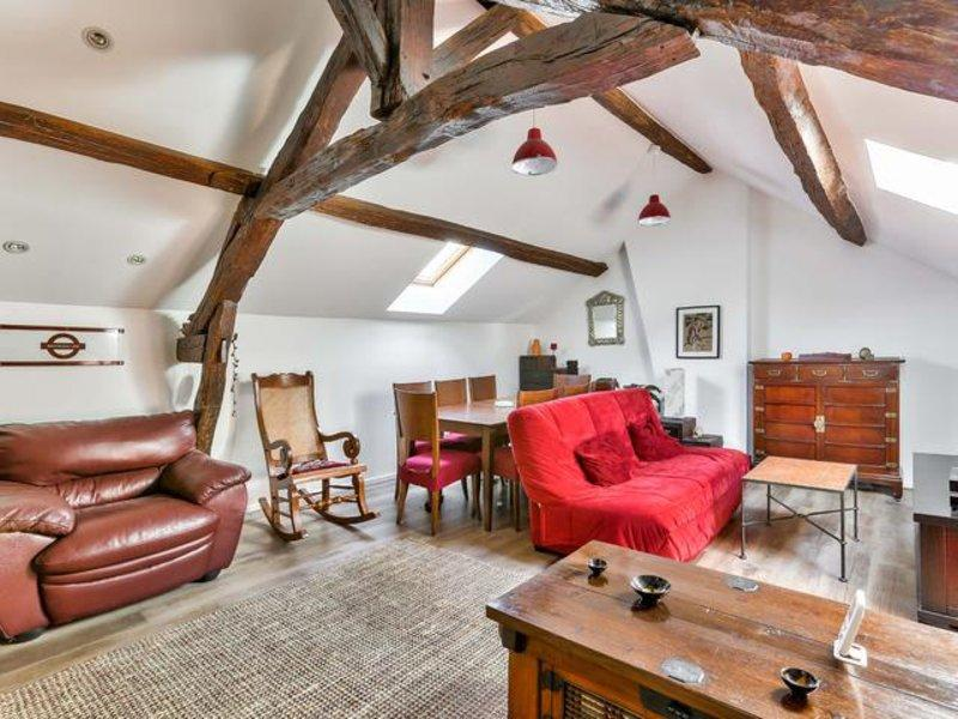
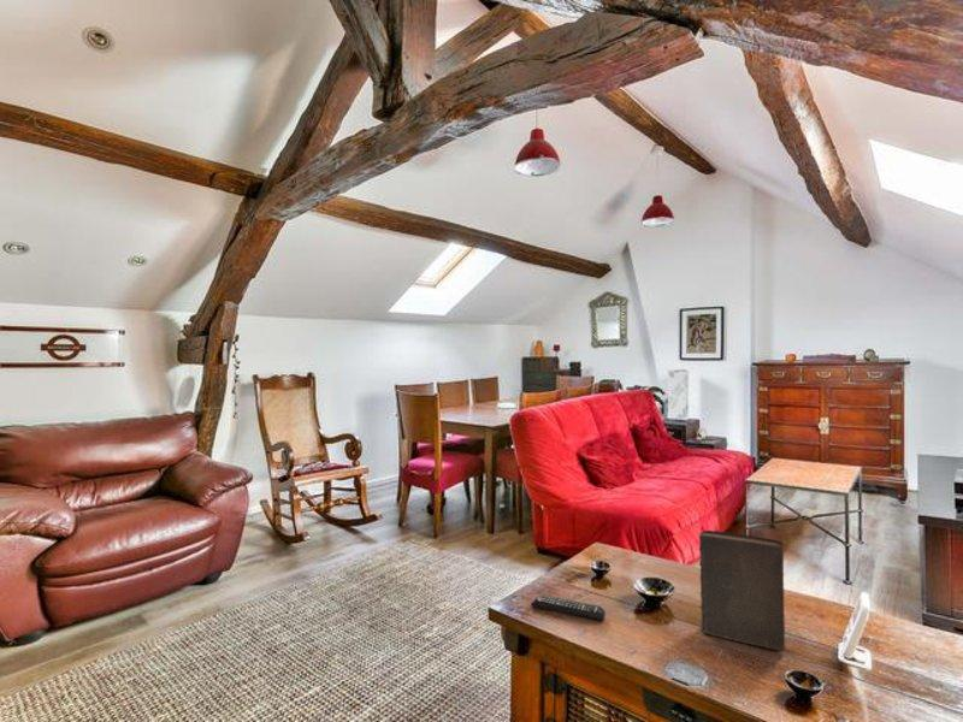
+ book (740, 587)
+ remote control (567, 606)
